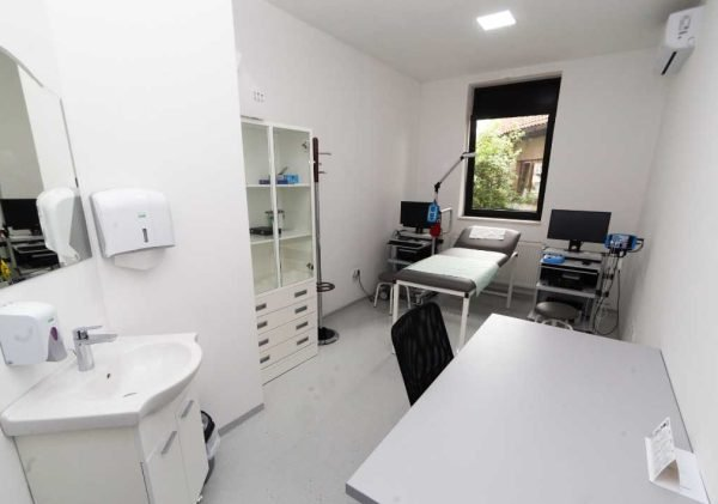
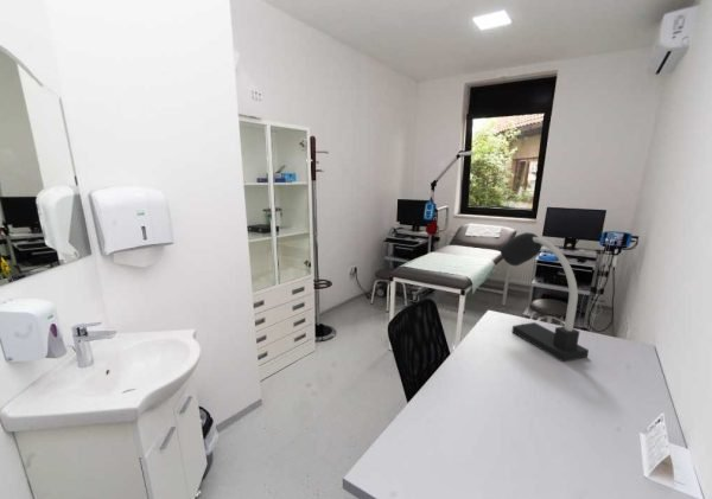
+ desk lamp (526, 261)
